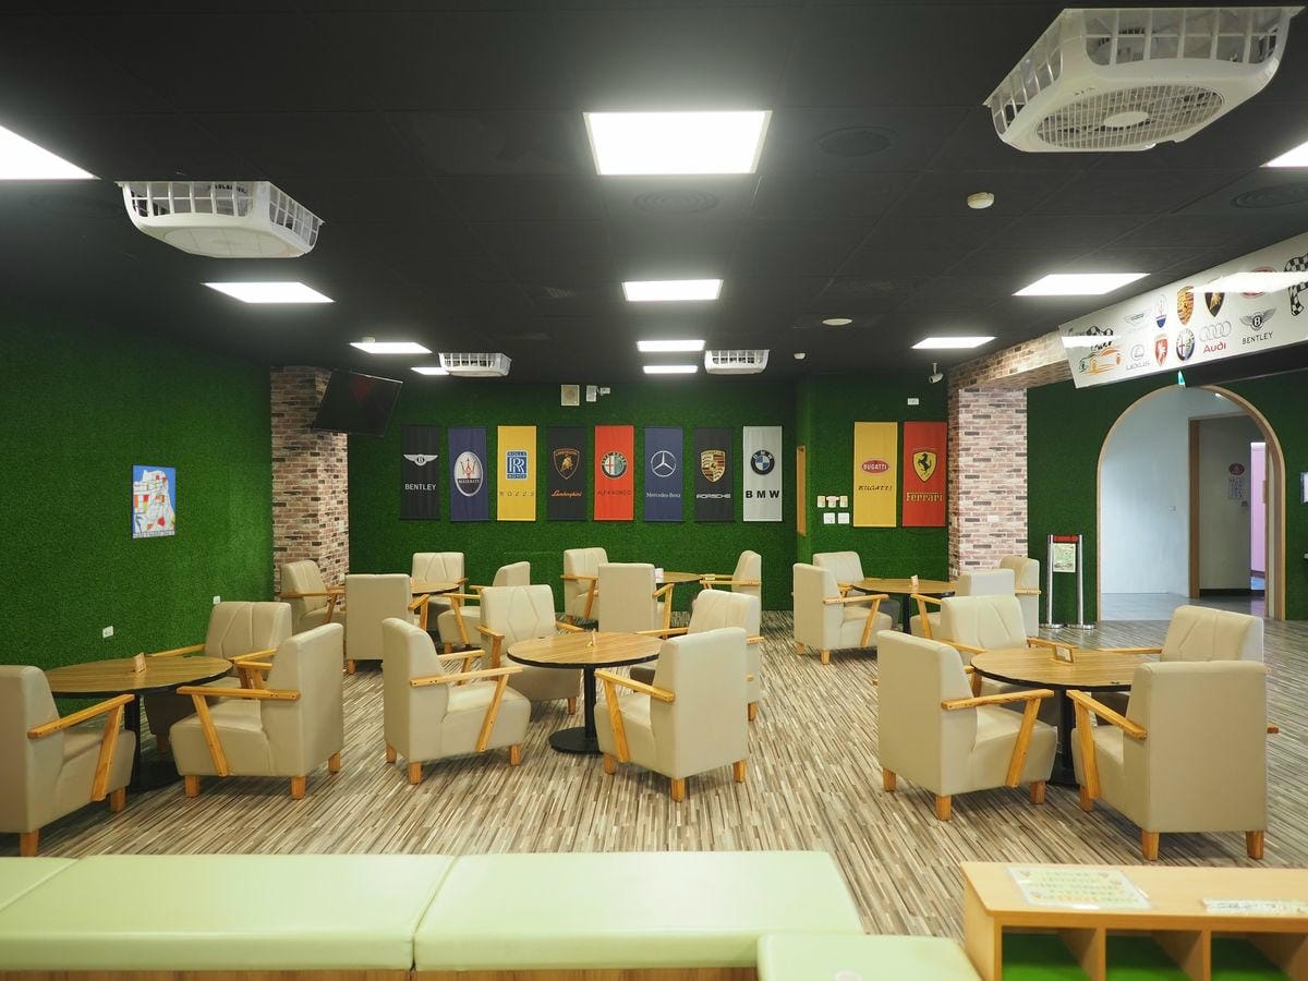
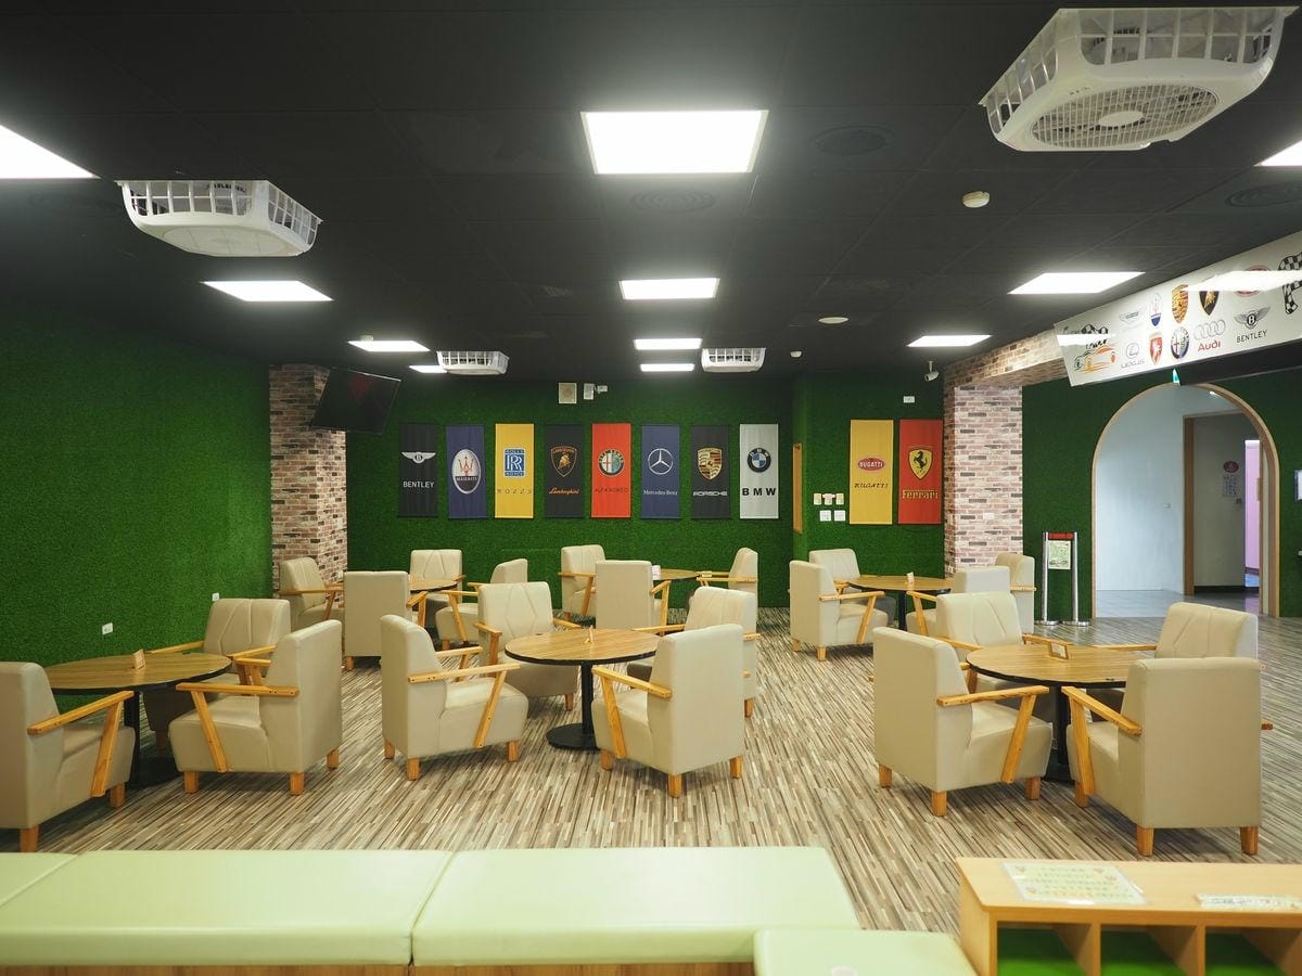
- wall art (154, 501)
